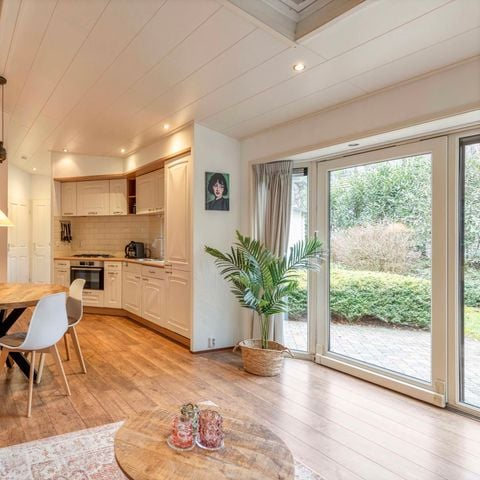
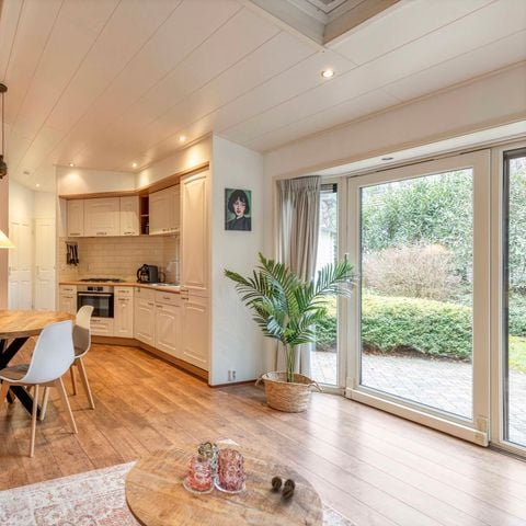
+ decorative ball (281, 485)
